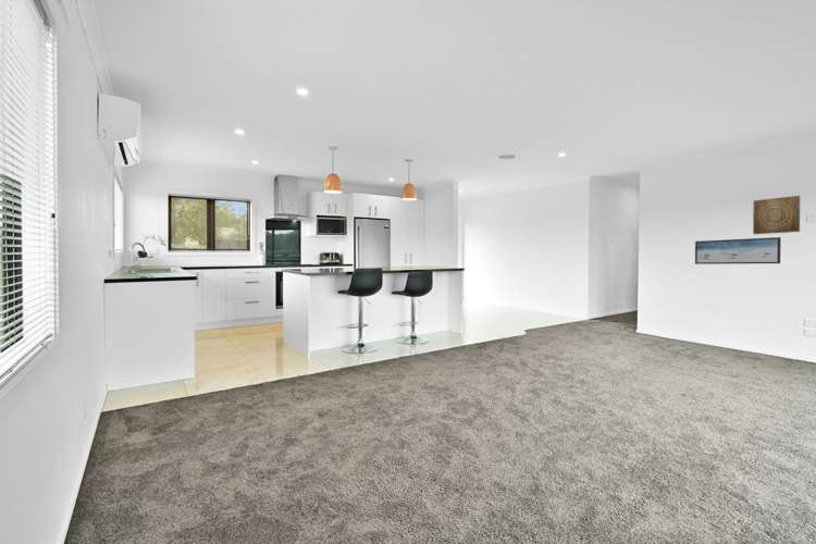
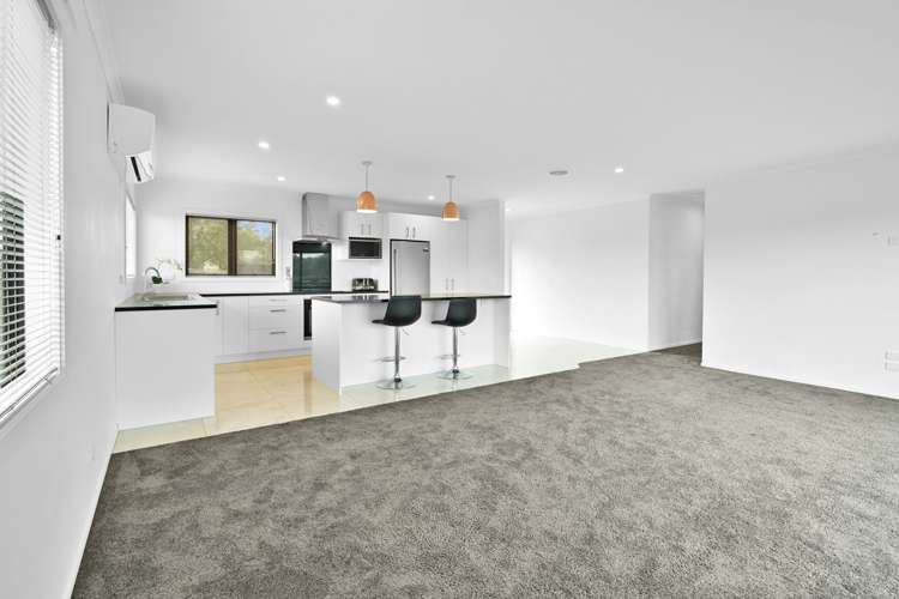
- wall art (776, 215)
- wall art (734, 251)
